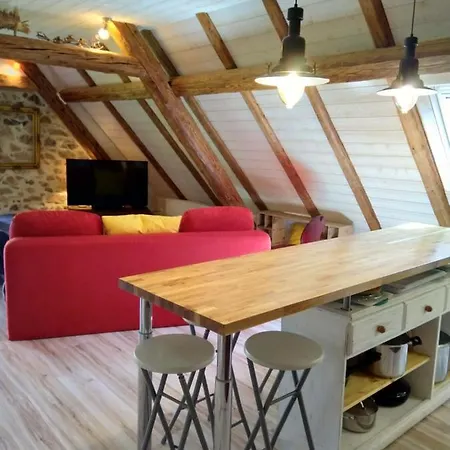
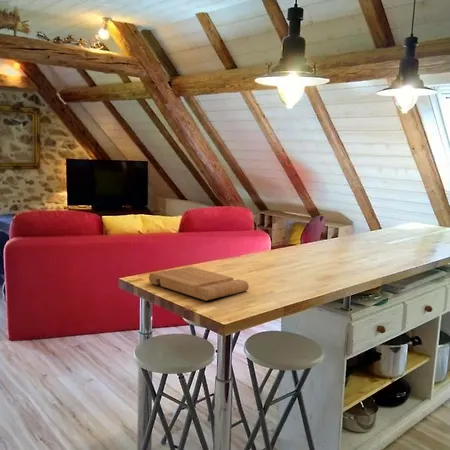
+ cutting board (197, 282)
